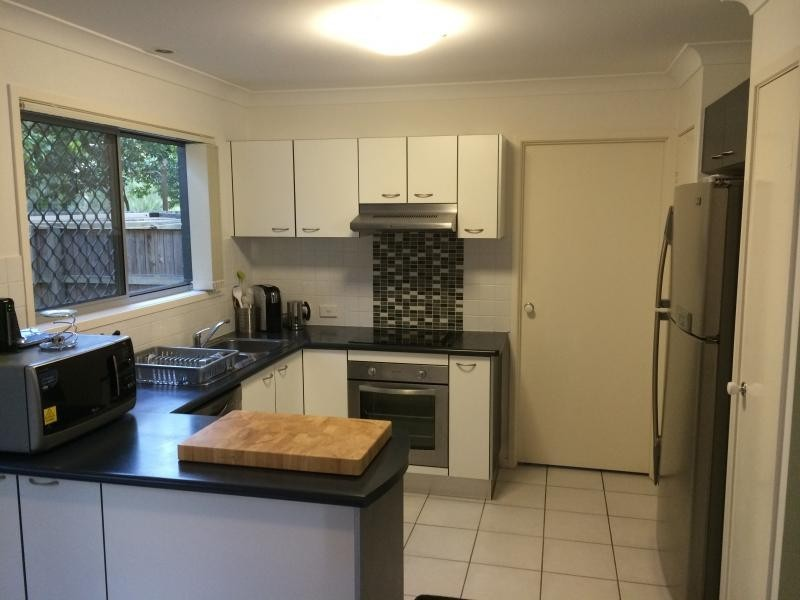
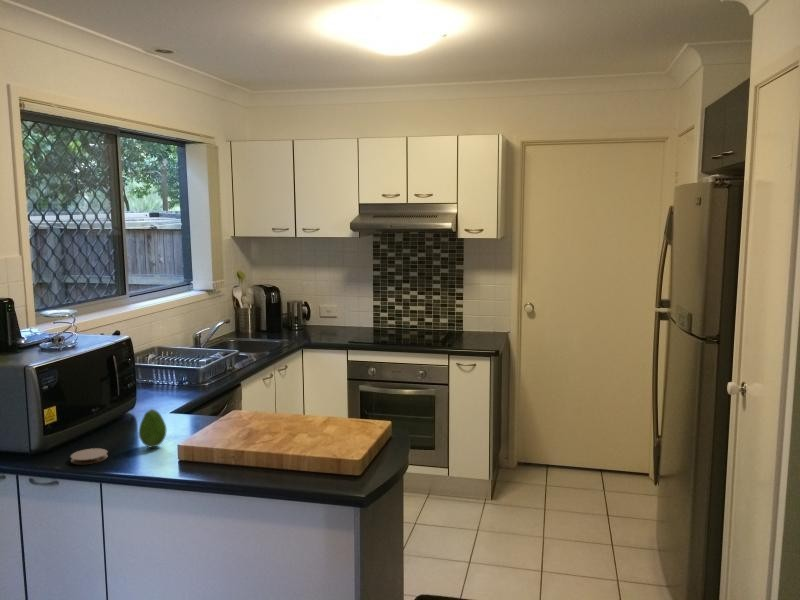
+ fruit (152, 427)
+ coaster (89, 456)
